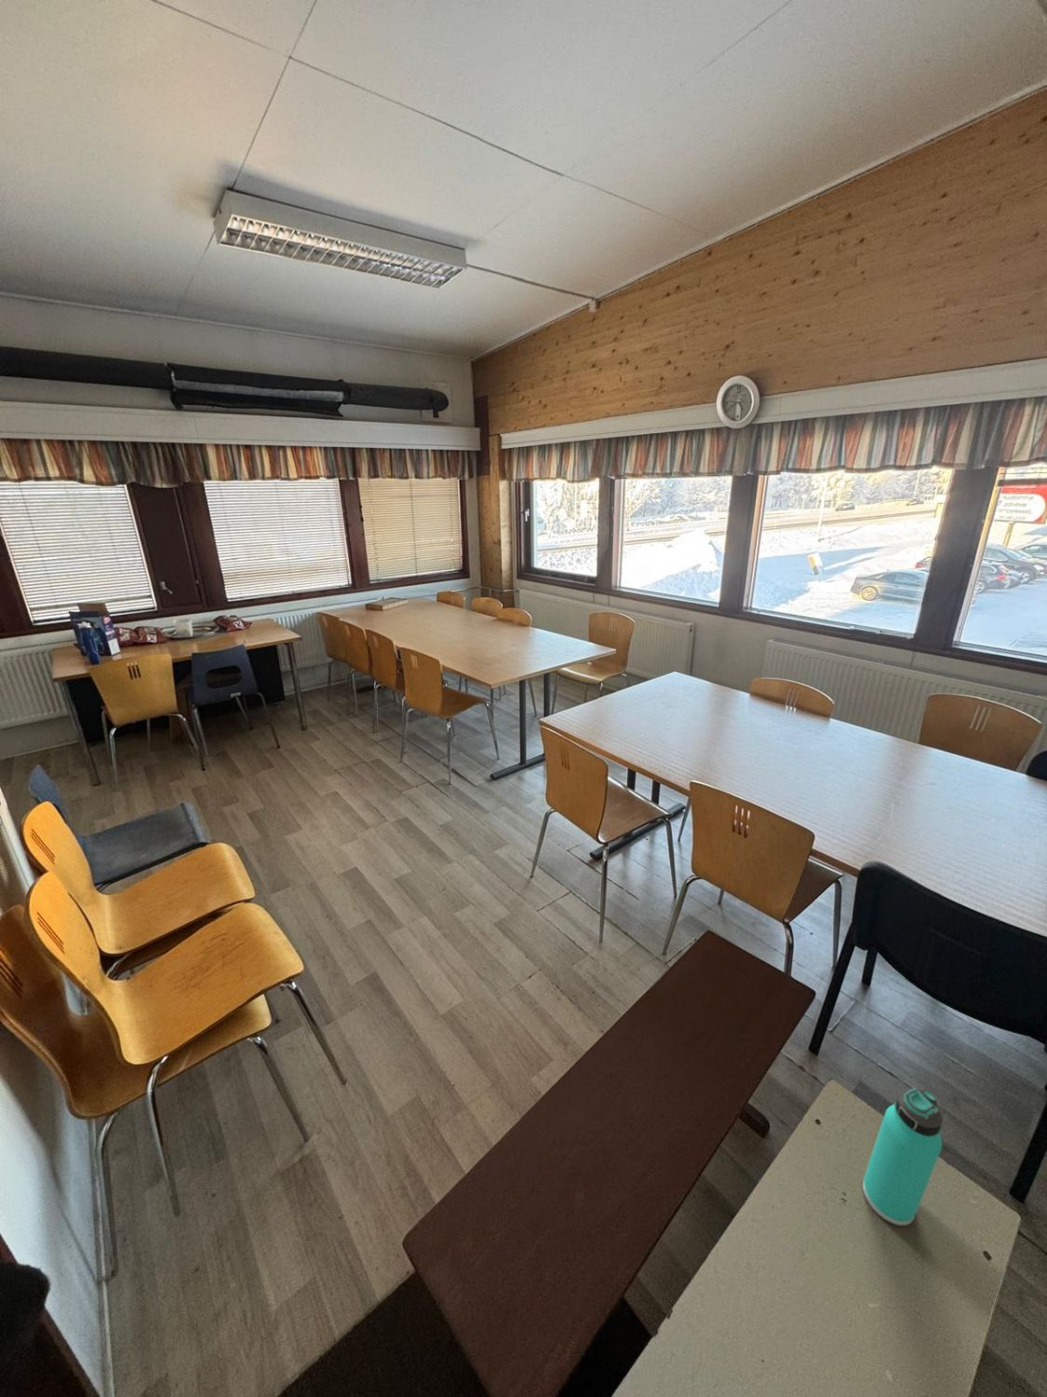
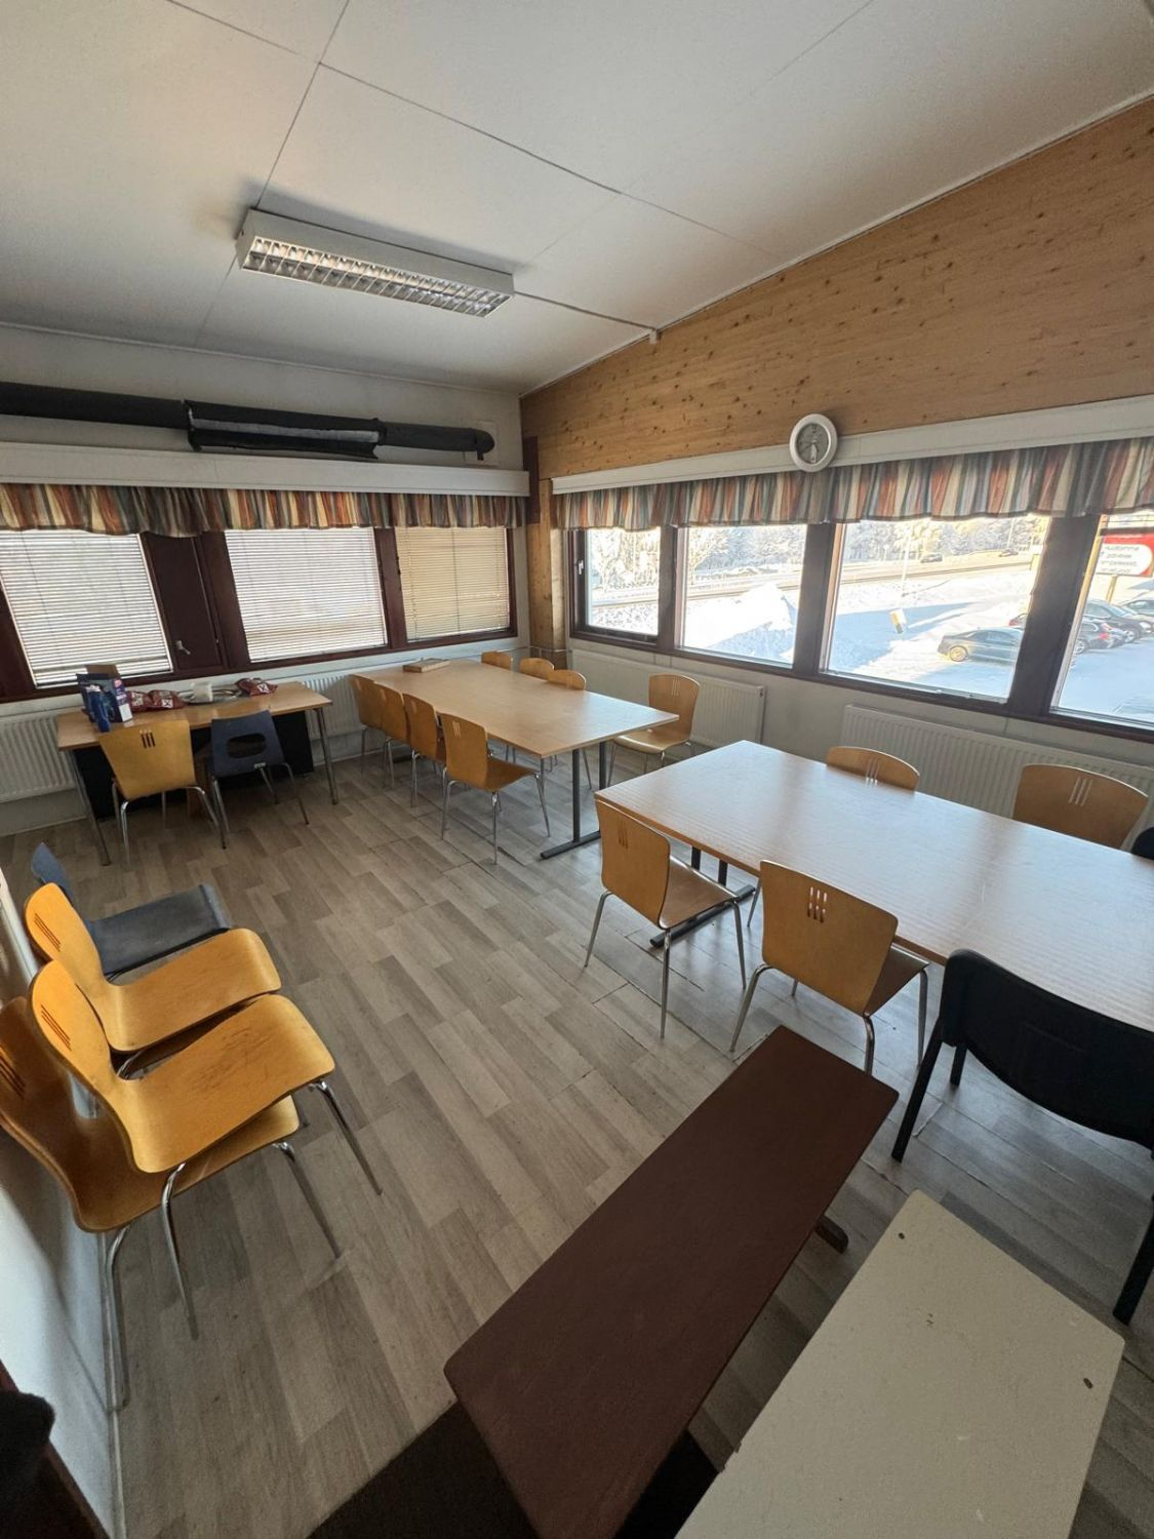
- thermos bottle (905, 1151)
